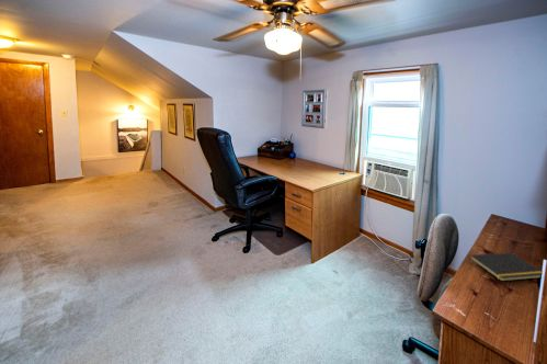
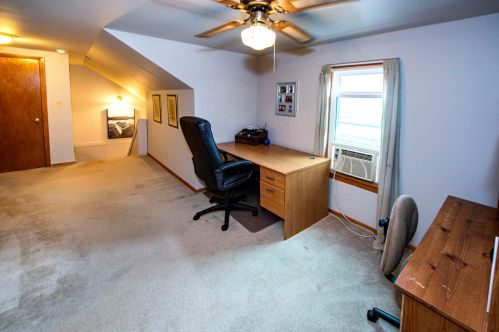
- notepad (506, 265)
